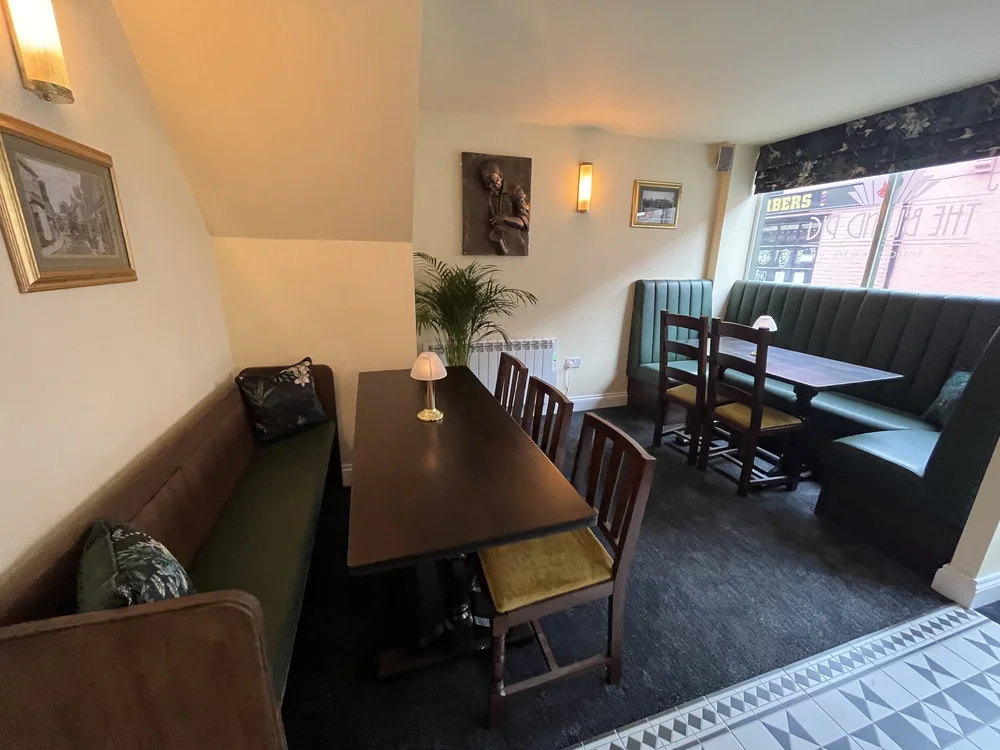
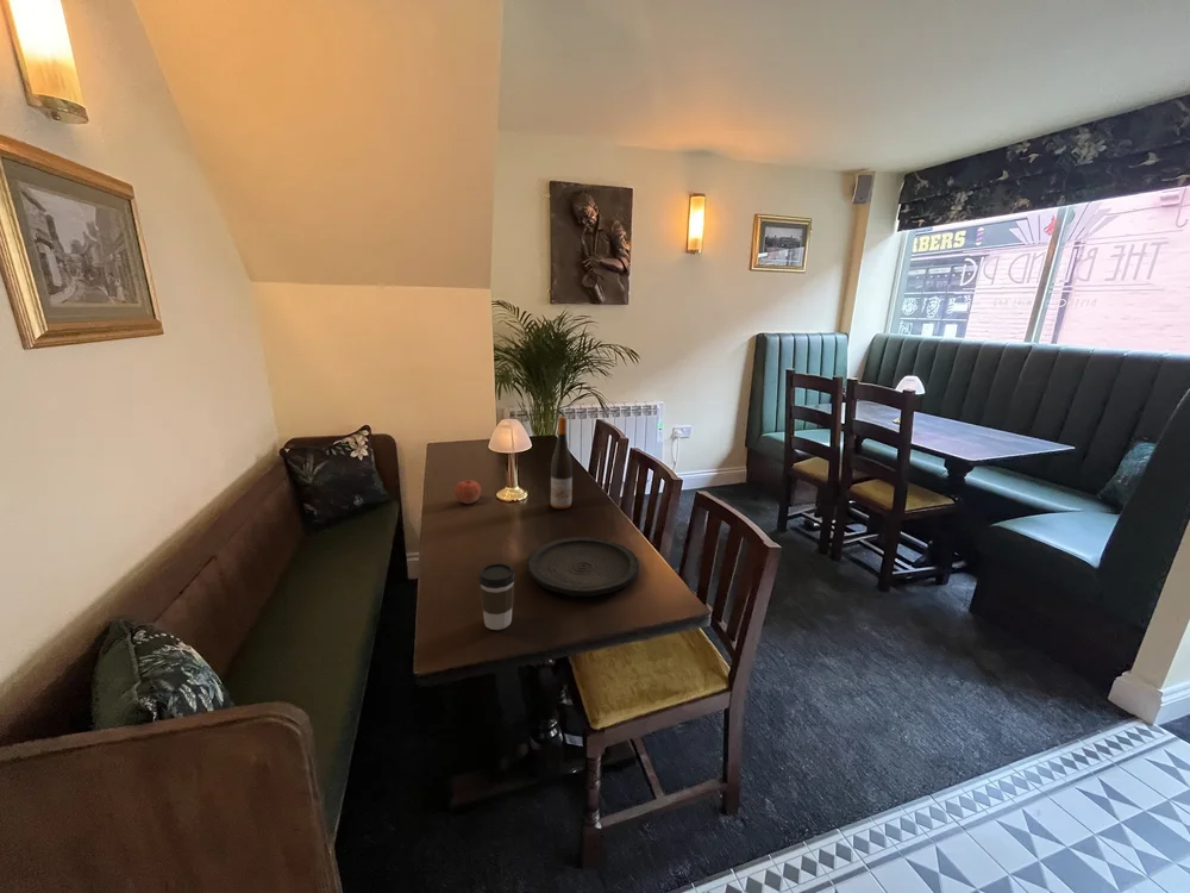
+ plate (583, 563)
+ coffee cup (497, 597)
+ apple (468, 491)
+ wine bottle (562, 462)
